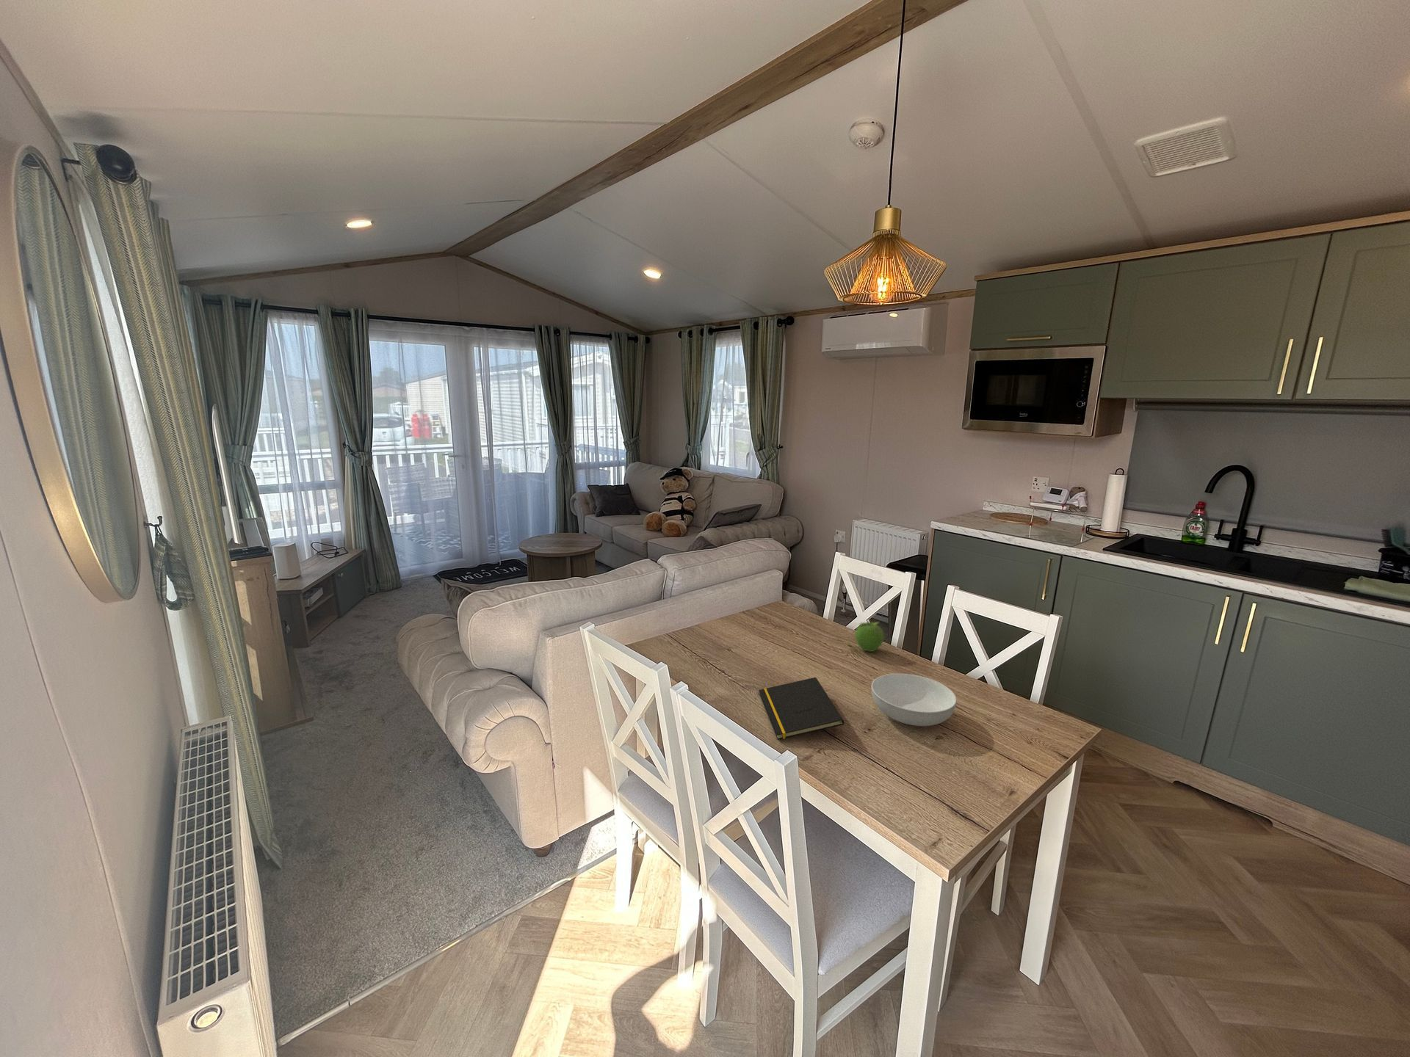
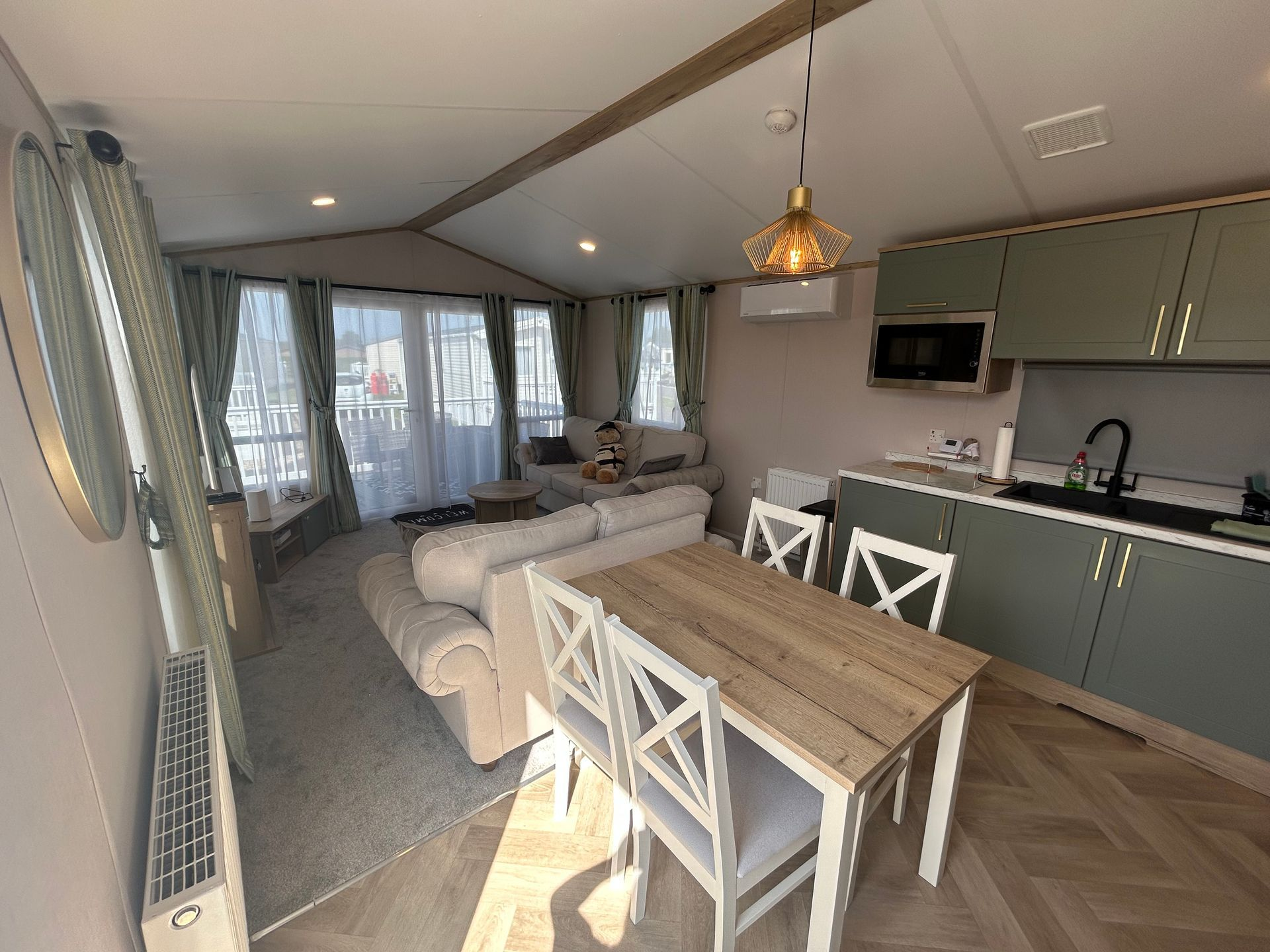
- serving bowl (912, 703)
- notepad (798, 706)
- fruit (869, 635)
